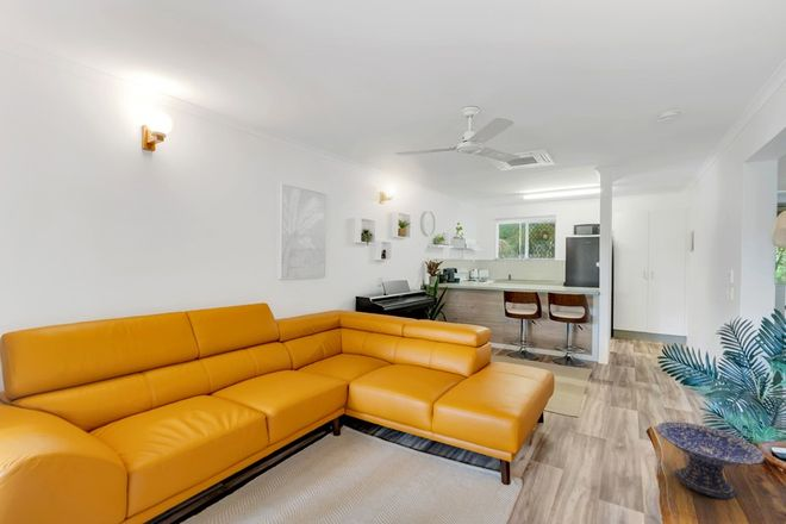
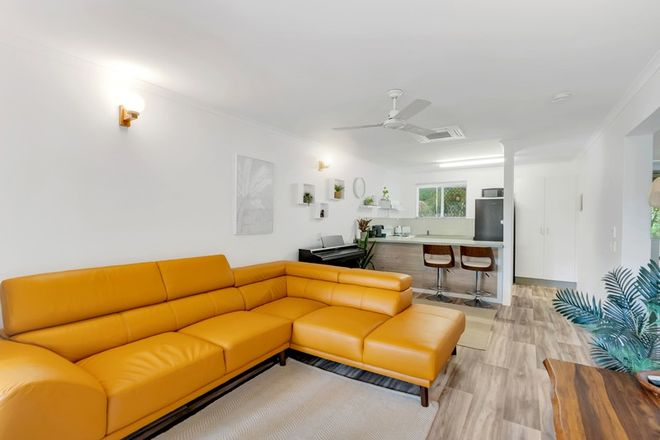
- decorative bowl (705, 461)
